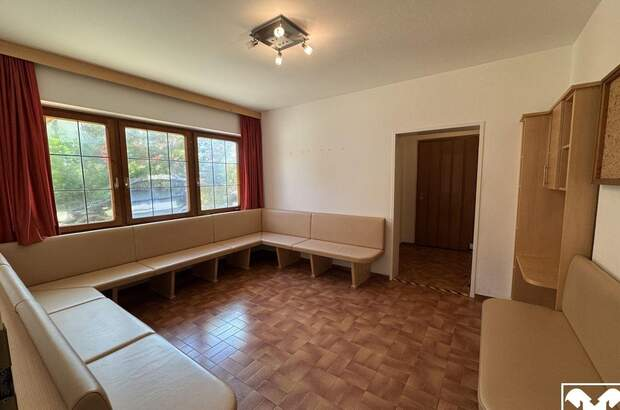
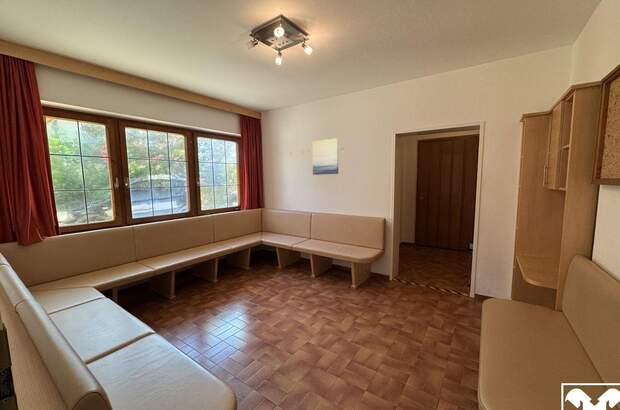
+ wall art (325, 157)
